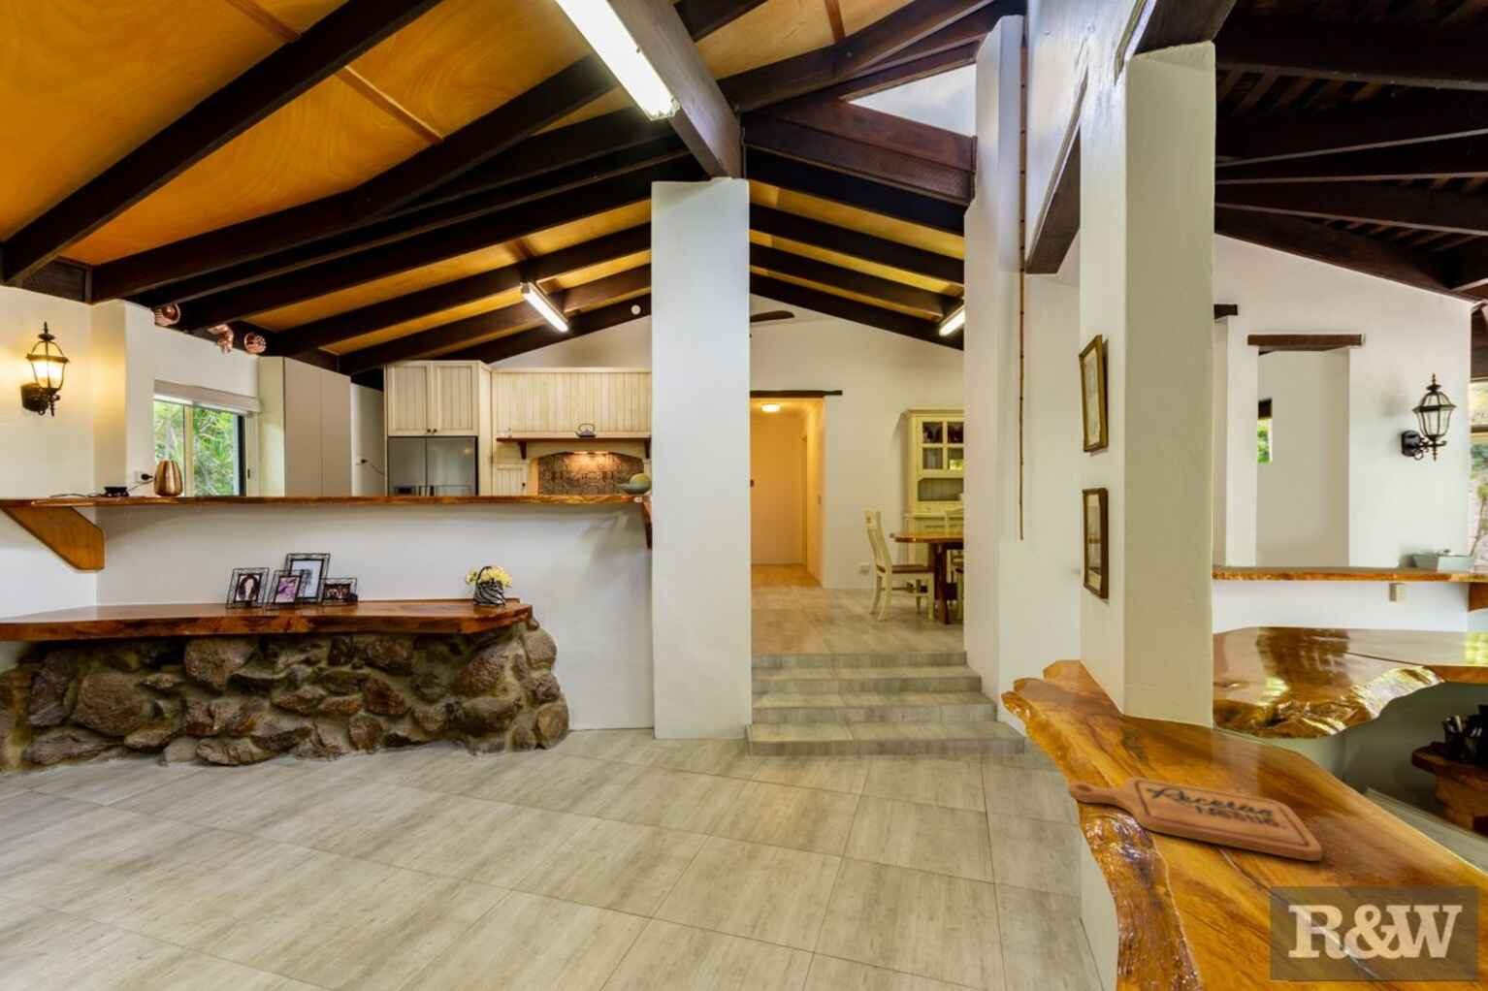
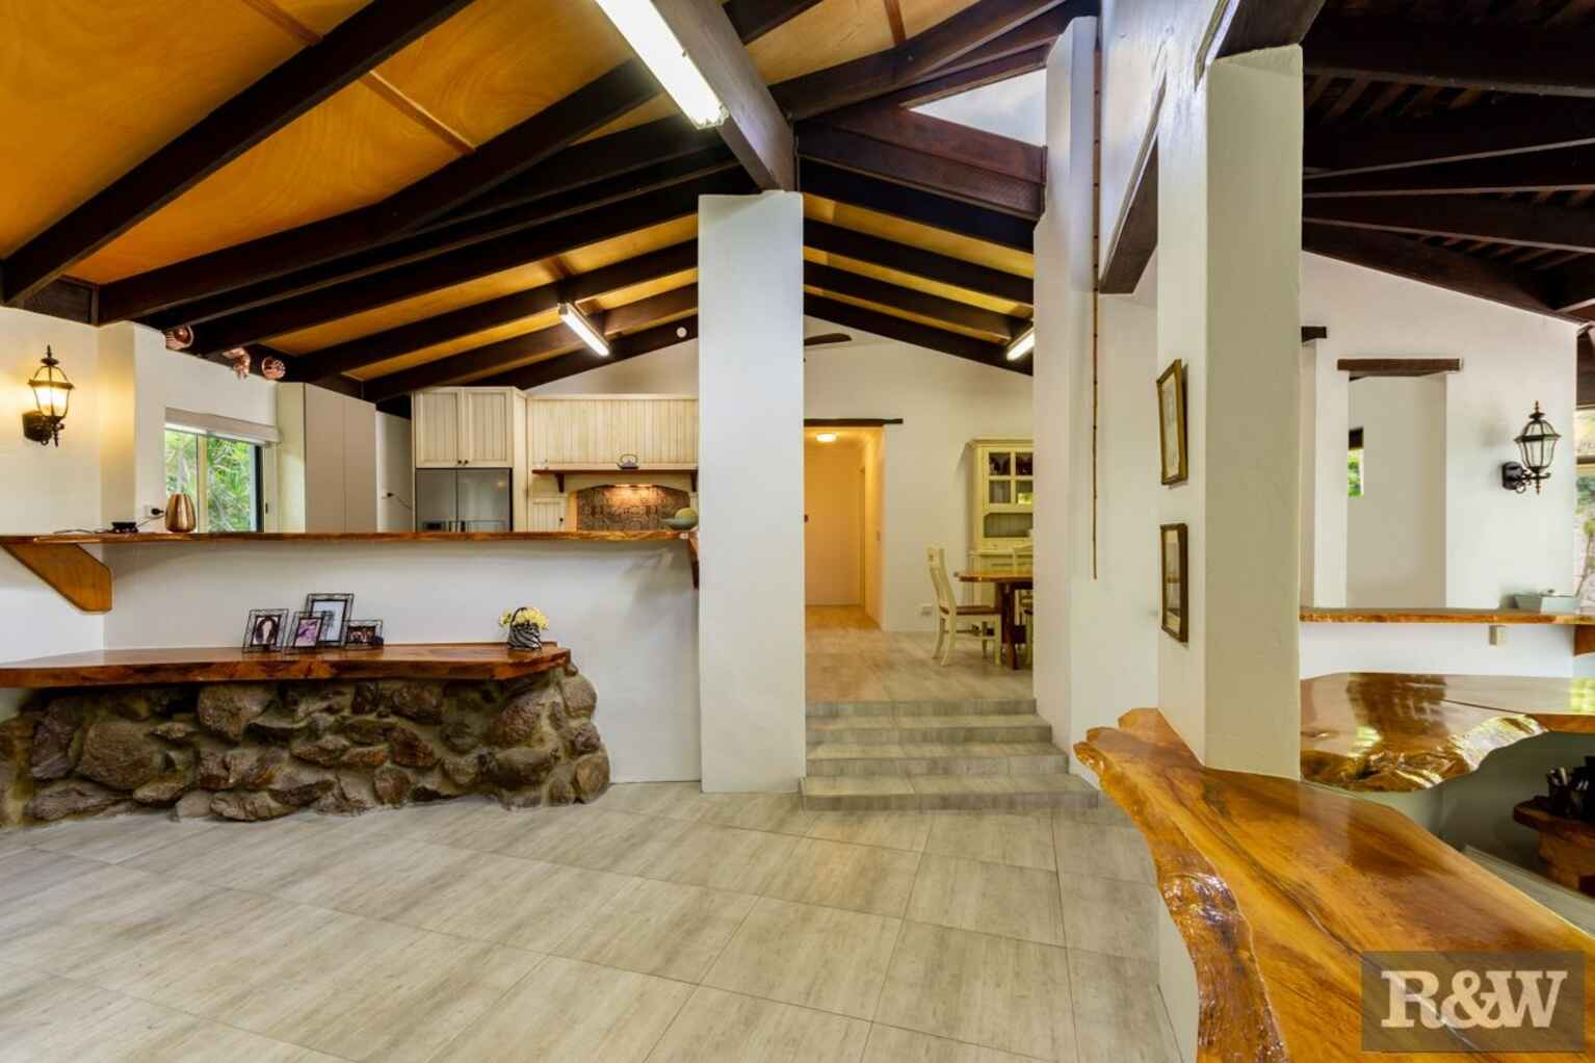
- cutting board (1178, 807)
